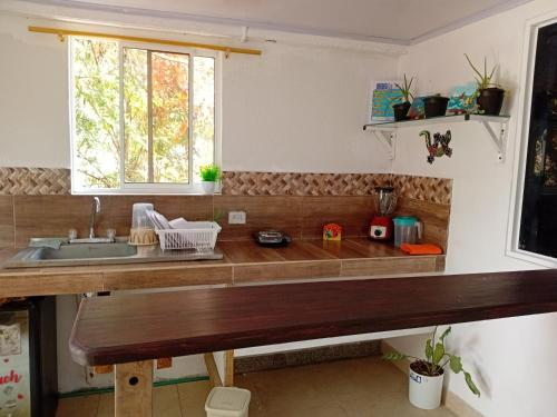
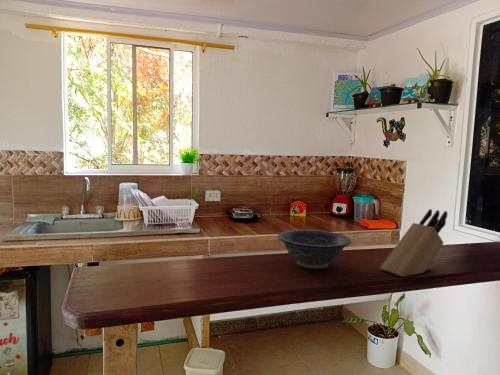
+ knife block (416, 240)
+ decorative bowl (313, 250)
